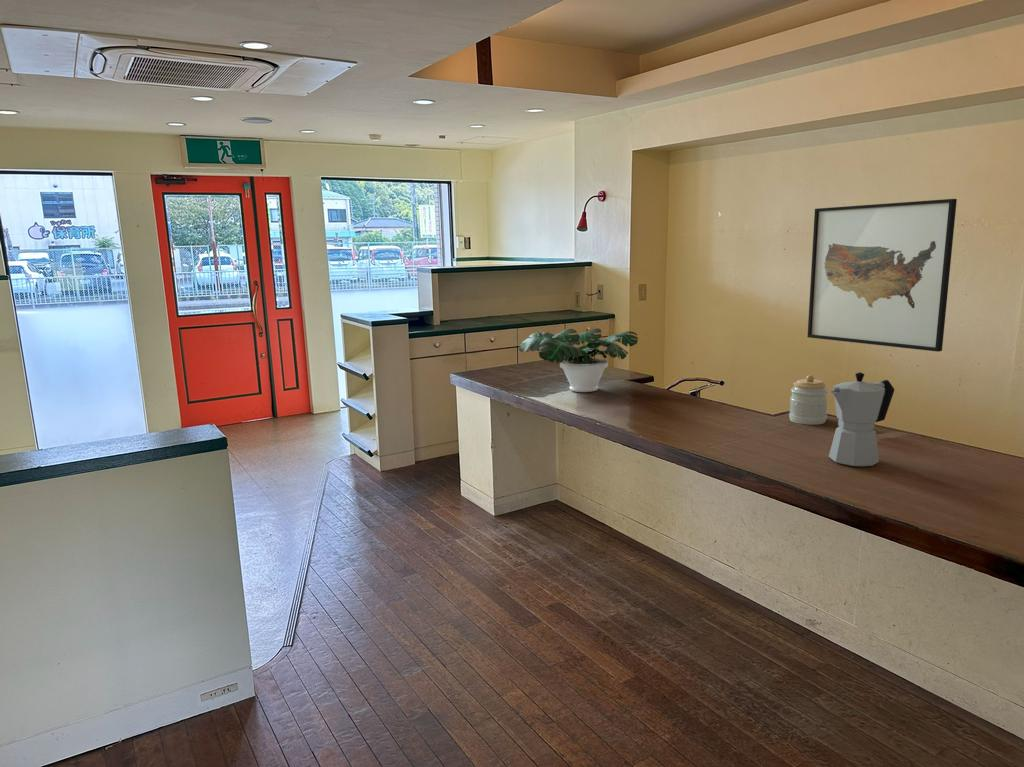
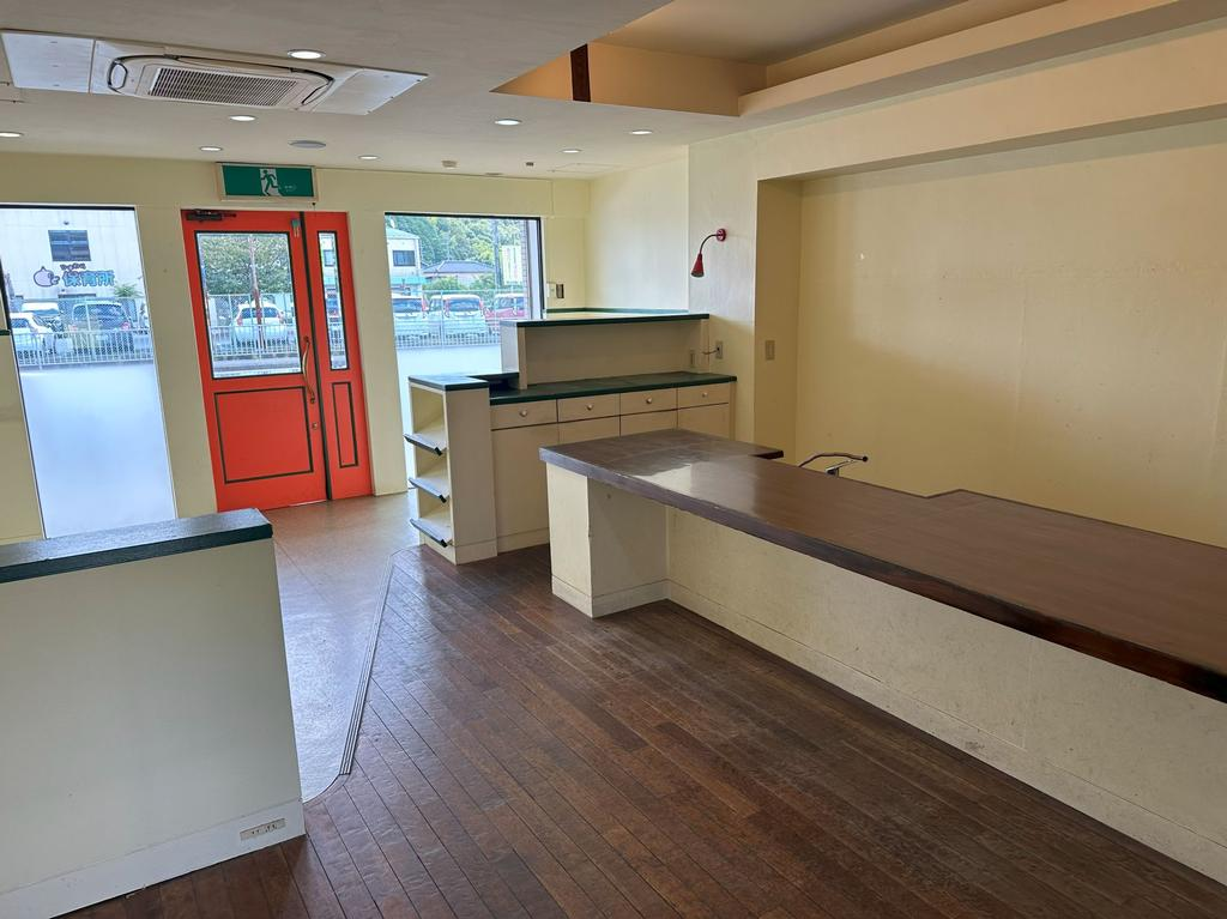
- potted plant (586, 360)
- wall art (874, 275)
- jar (808, 398)
- moka pot (860, 416)
